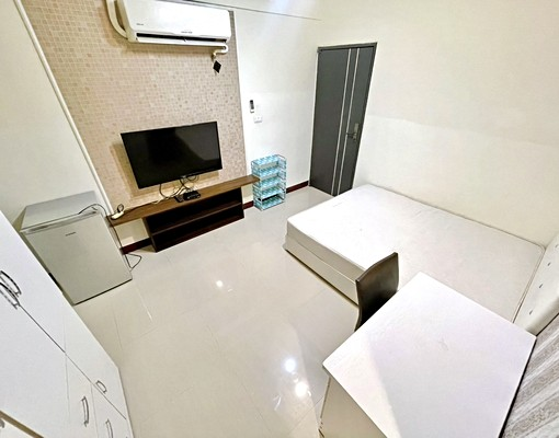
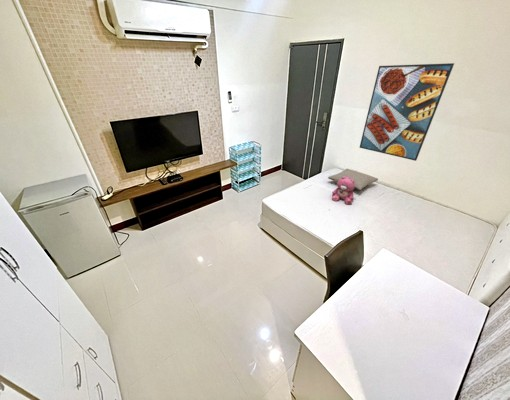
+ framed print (397, 113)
+ pillow (352, 178)
+ teddy bear (344, 188)
